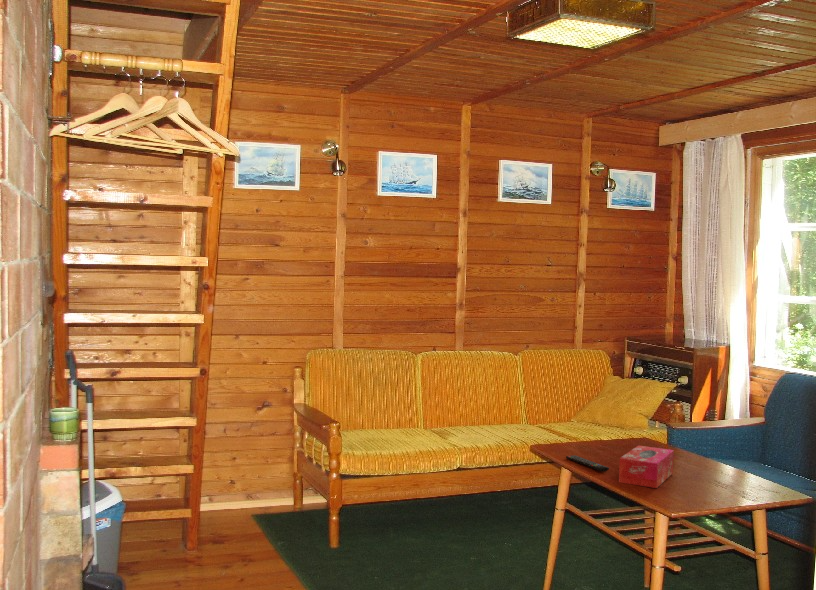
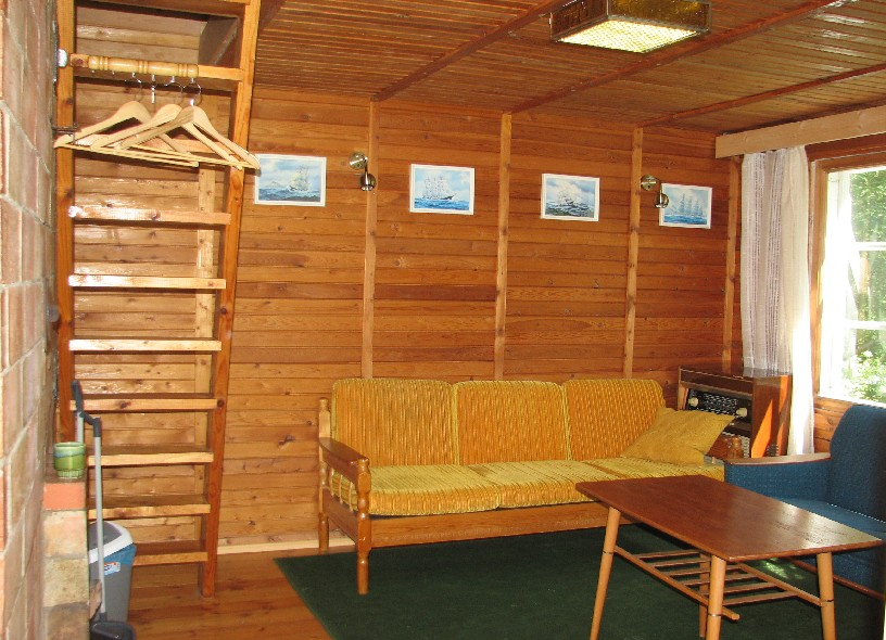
- tissue box (647, 465)
- remote control (586, 463)
